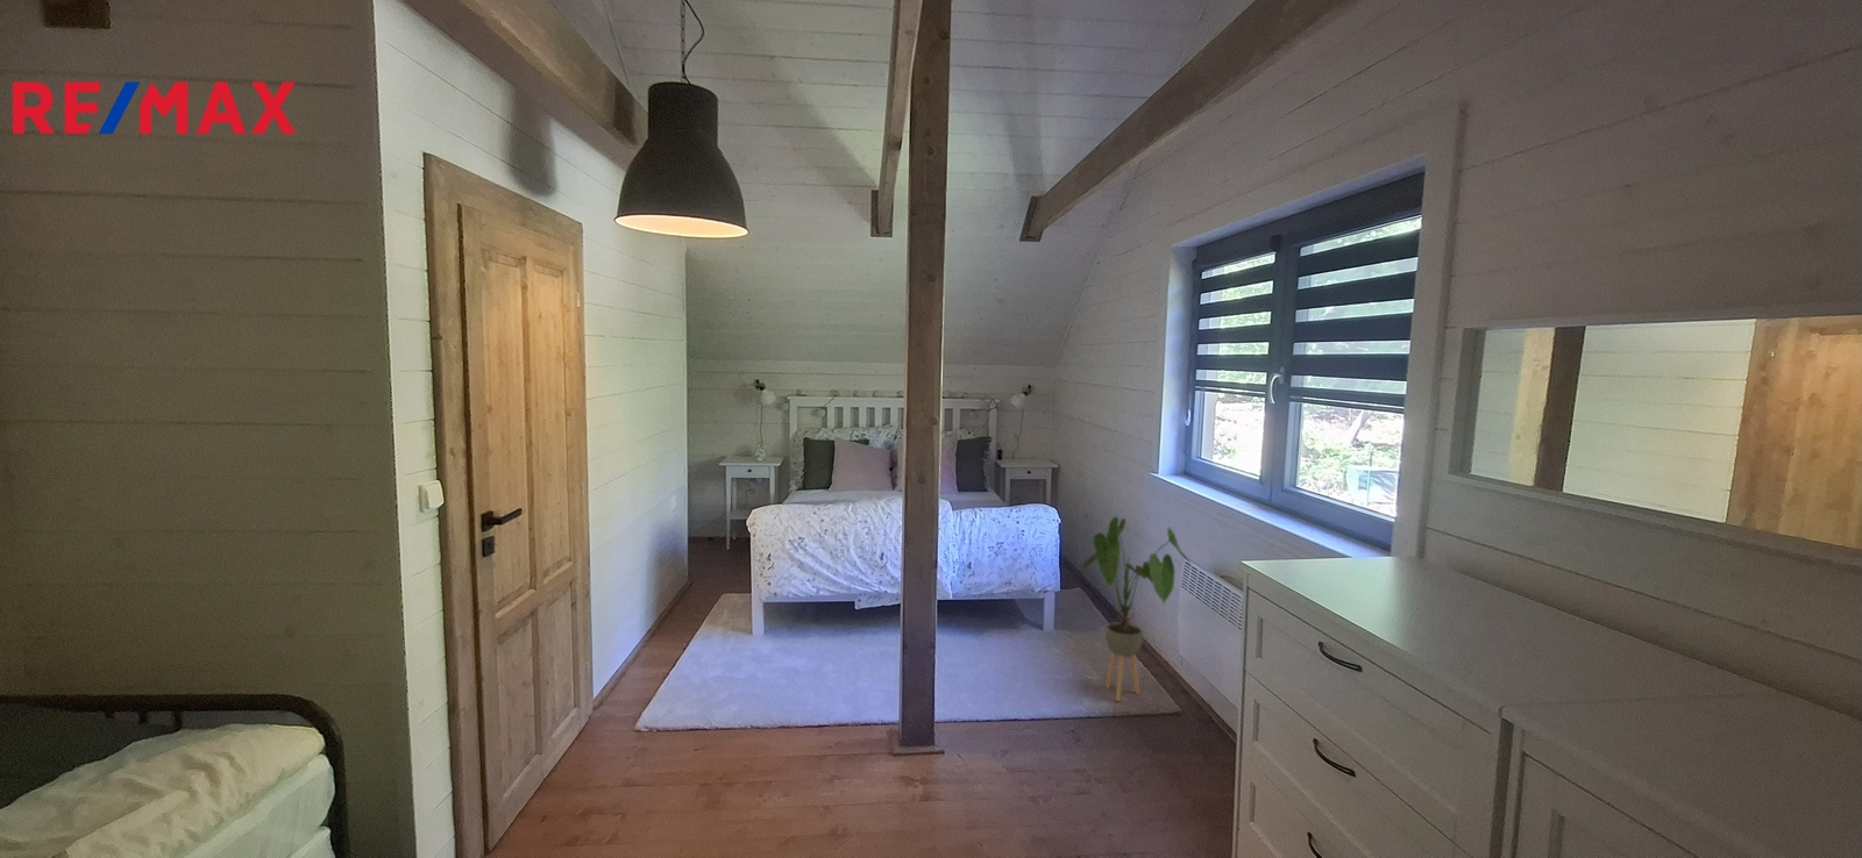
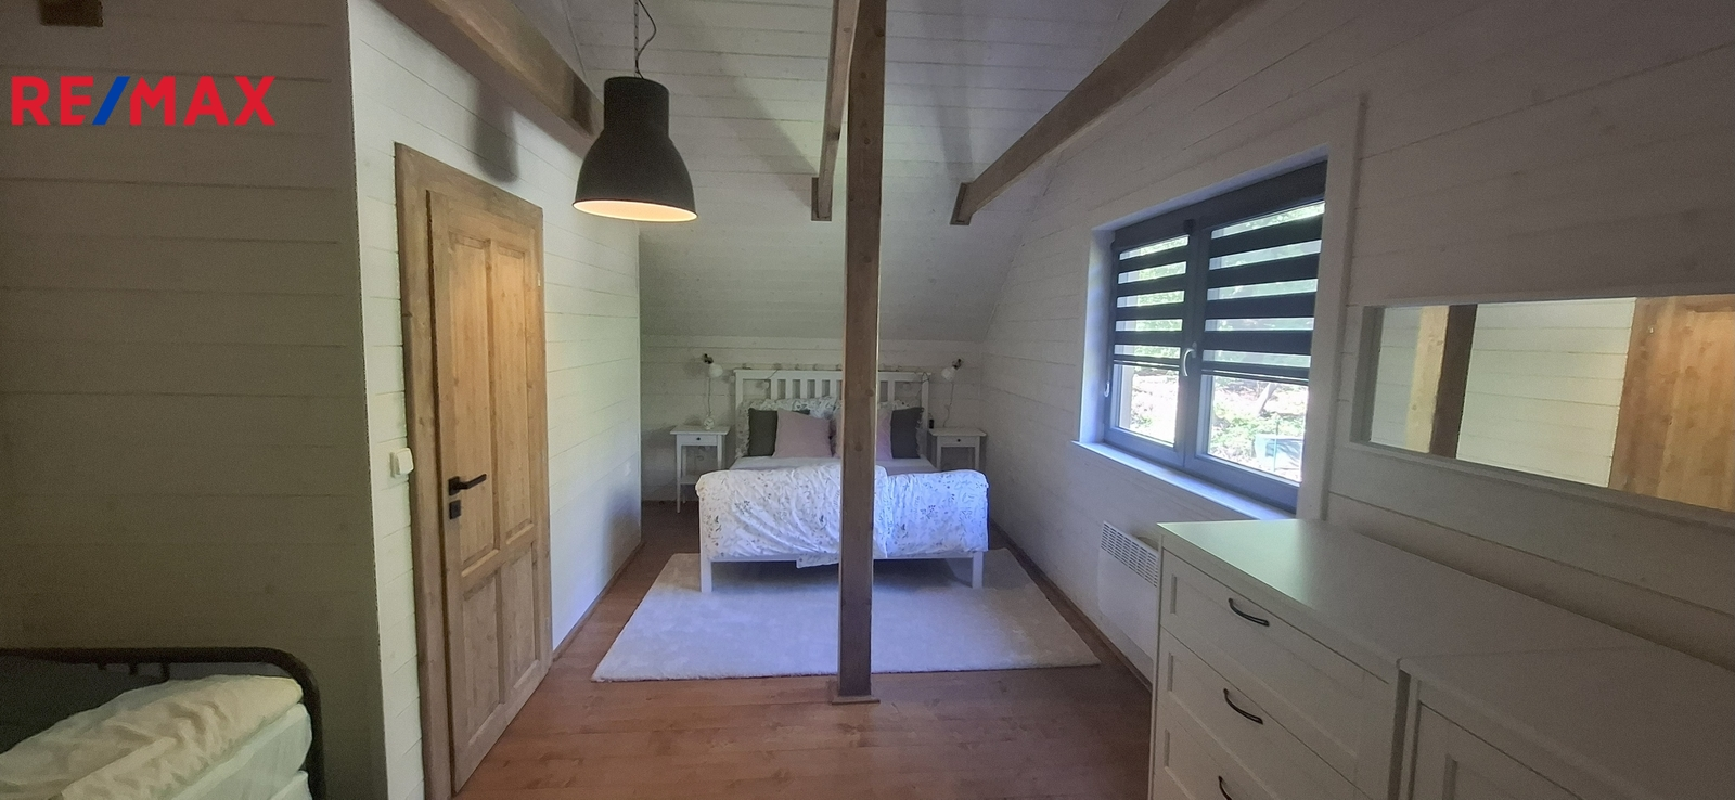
- house plant (1134, 612)
